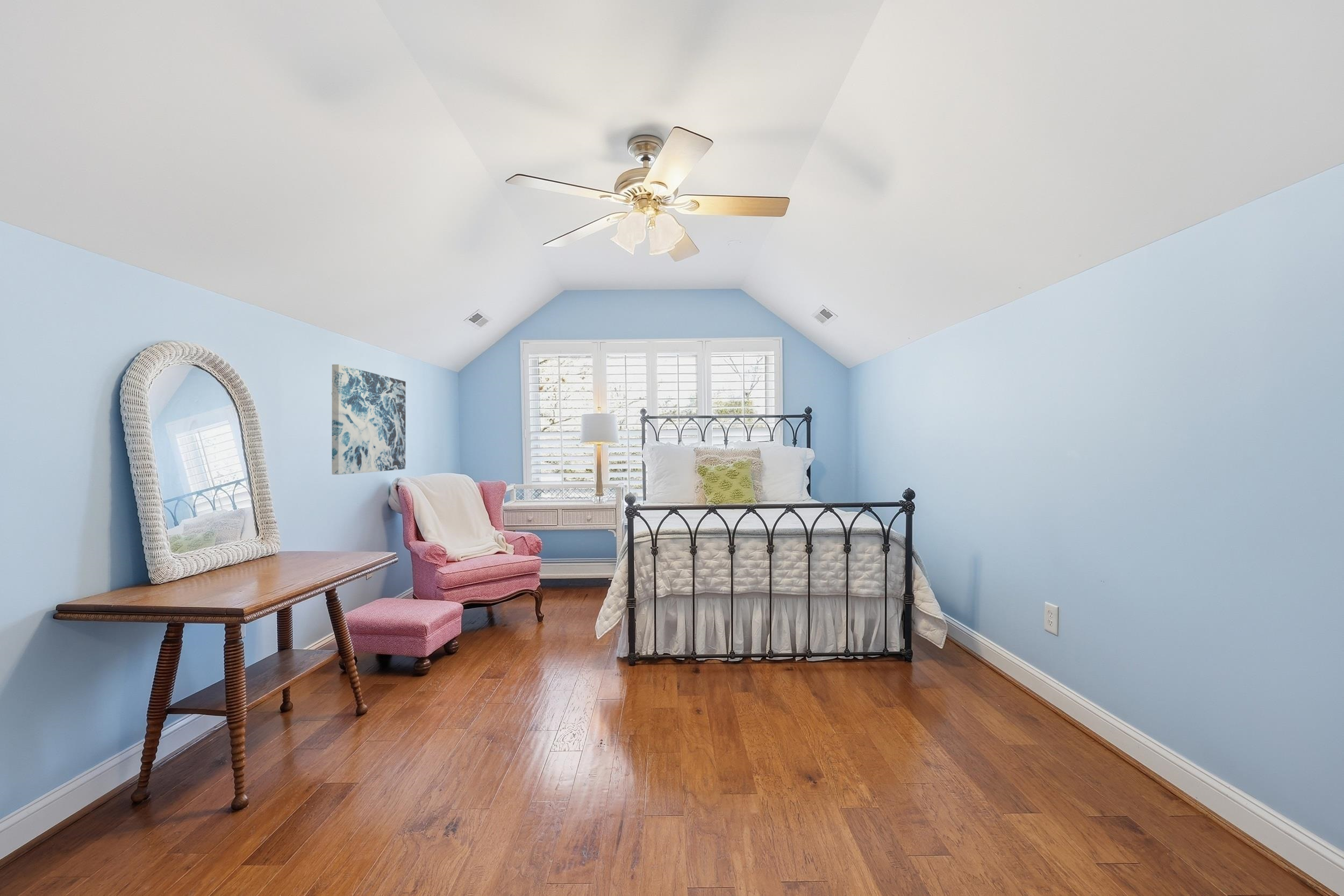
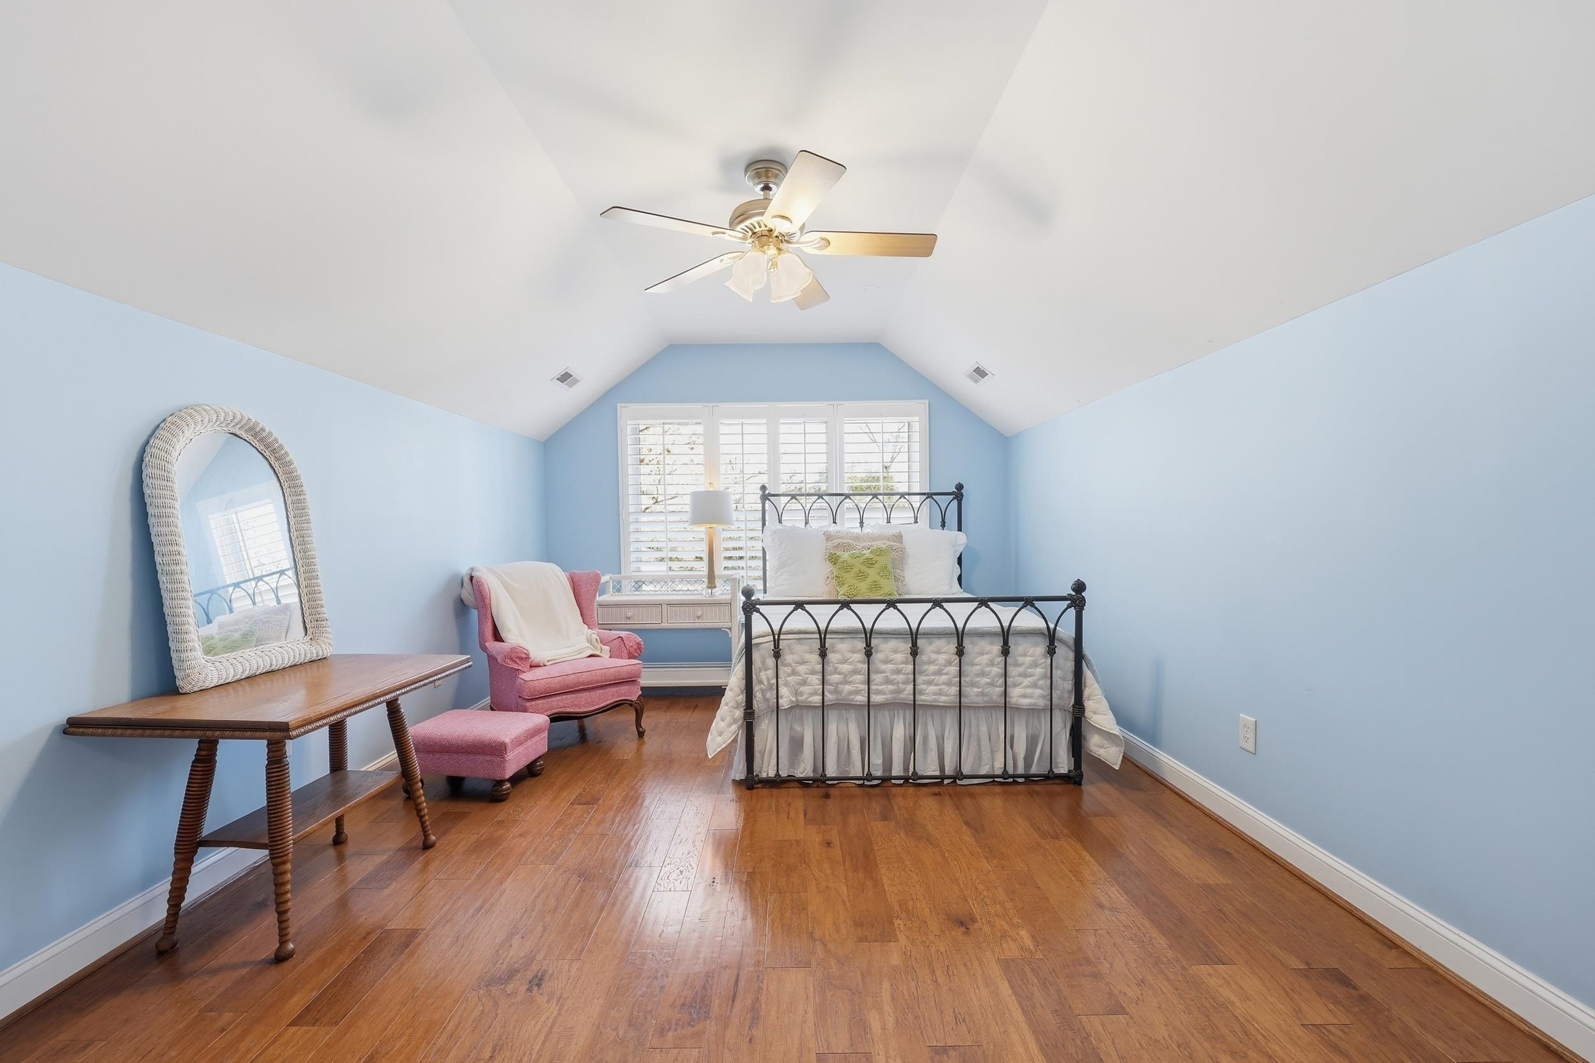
- wall art (373, 422)
